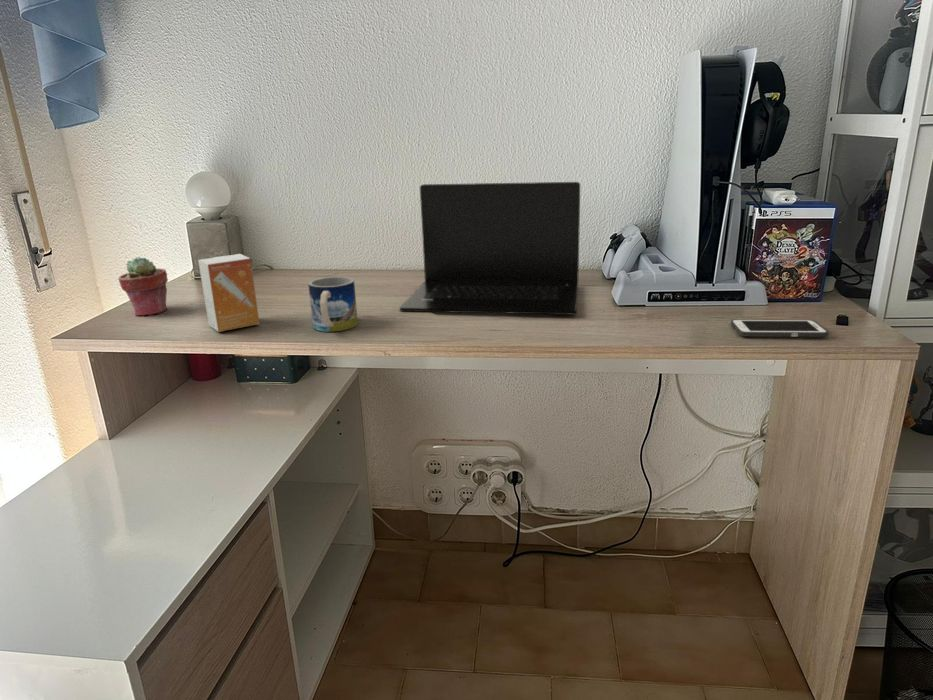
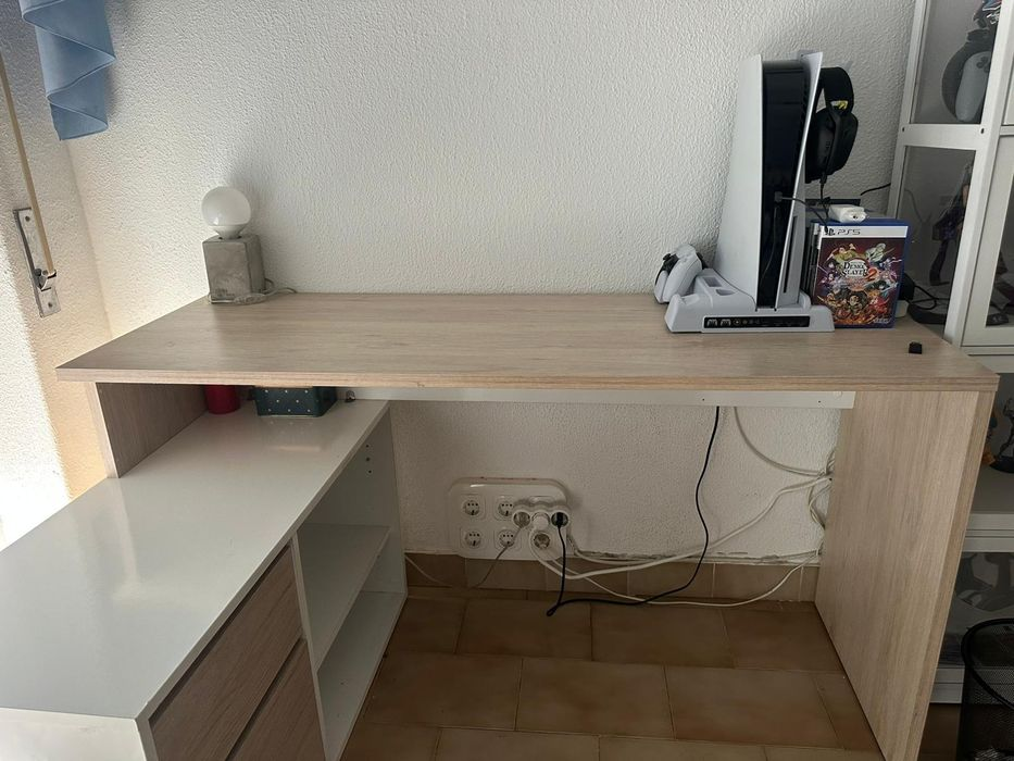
- mug (331, 306)
- cell phone (778, 328)
- potted succulent (144, 285)
- small box (229, 292)
- laptop (492, 245)
